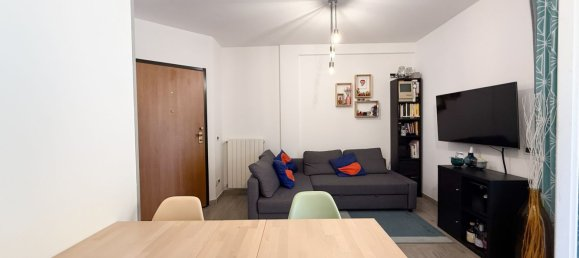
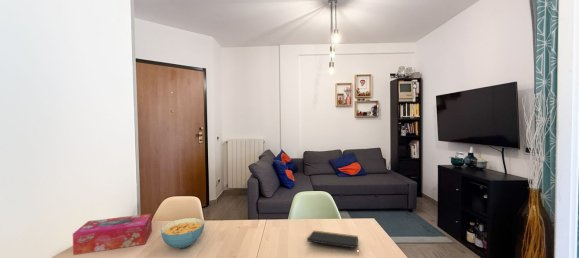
+ notepad (333, 238)
+ tissue box (116, 232)
+ cereal bowl (183, 235)
